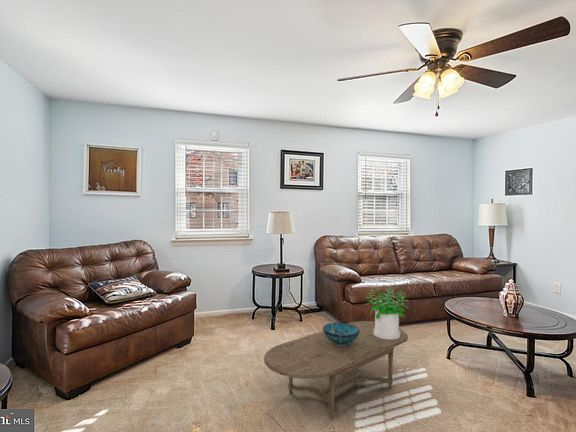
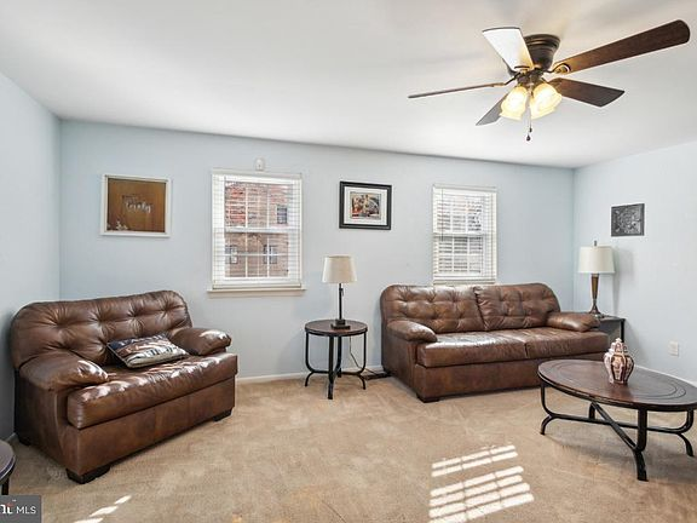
- decorative bowl (341, 335)
- potted plant (388, 311)
- coffee table (341, 365)
